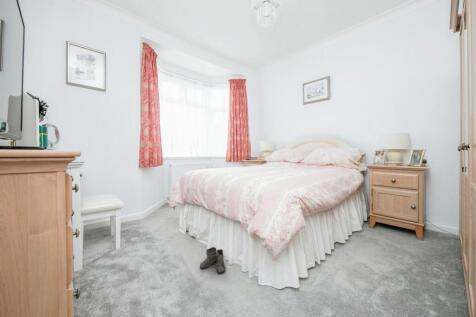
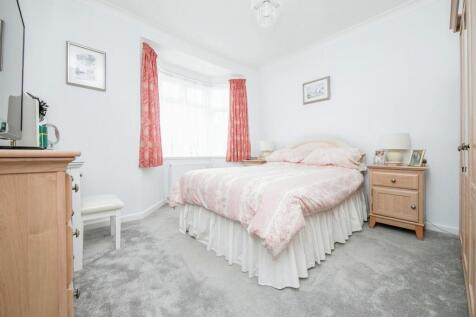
- boots (213, 258)
